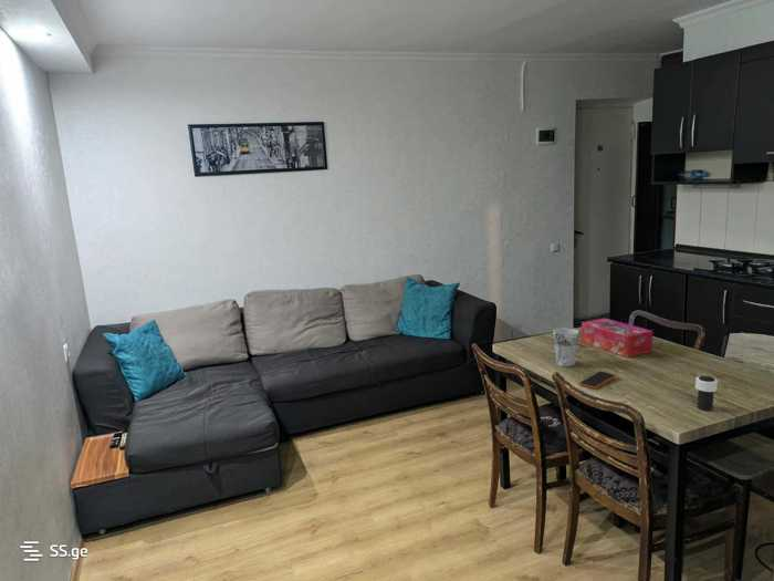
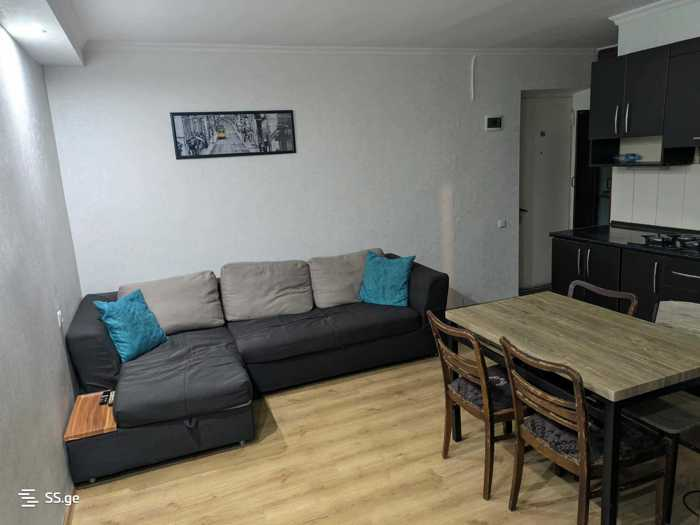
- cup (705, 393)
- cup (565, 347)
- smartphone (597, 380)
- tissue box (615, 336)
